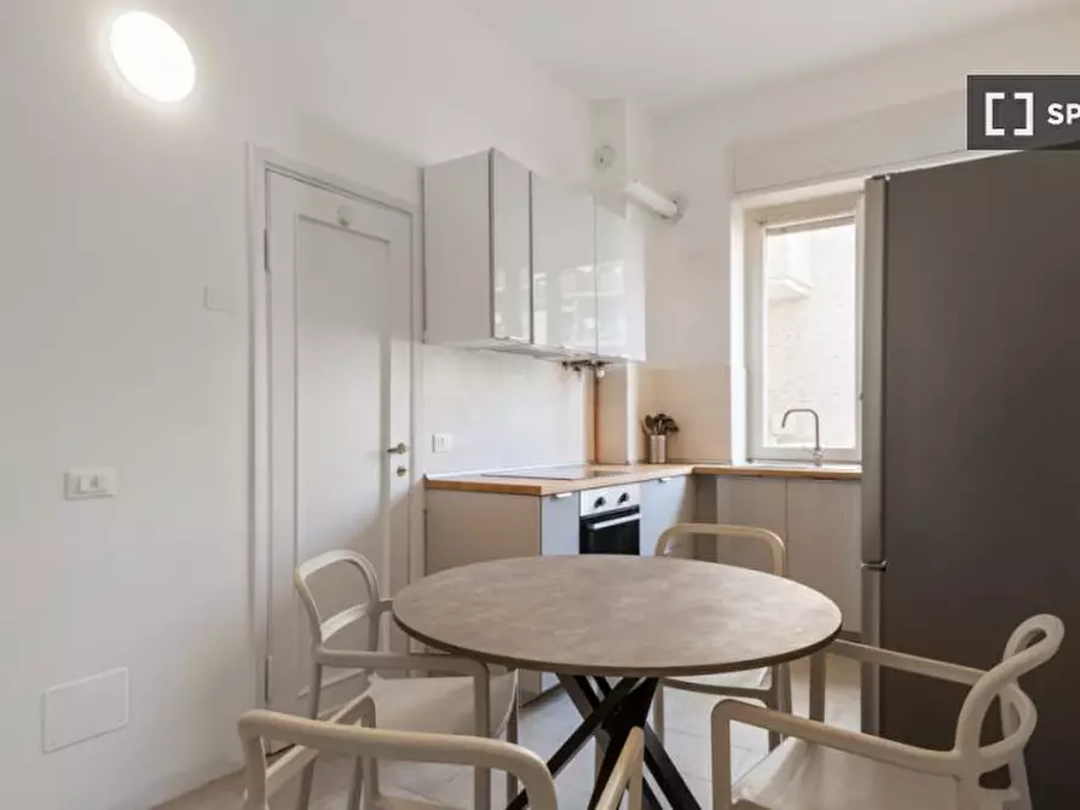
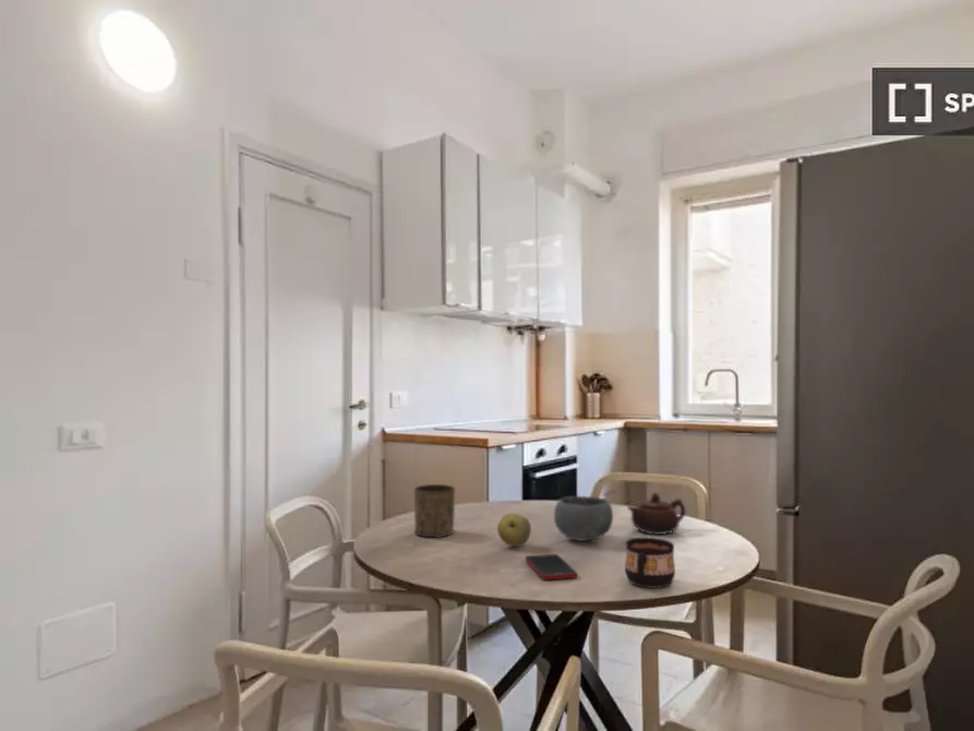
+ cup (434, 510)
+ fruit (514, 529)
+ teapot (657, 511)
+ bowl (582, 519)
+ cup (647, 563)
+ cell phone (550, 566)
